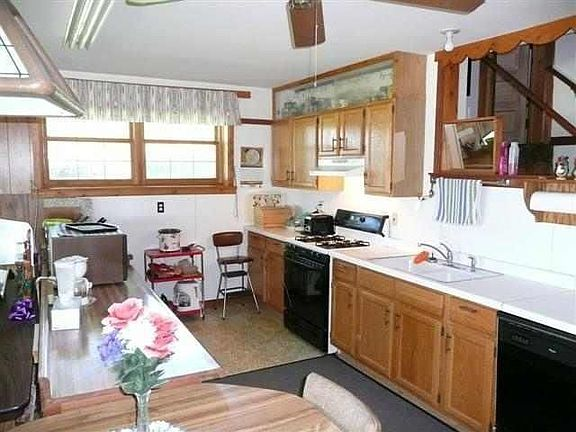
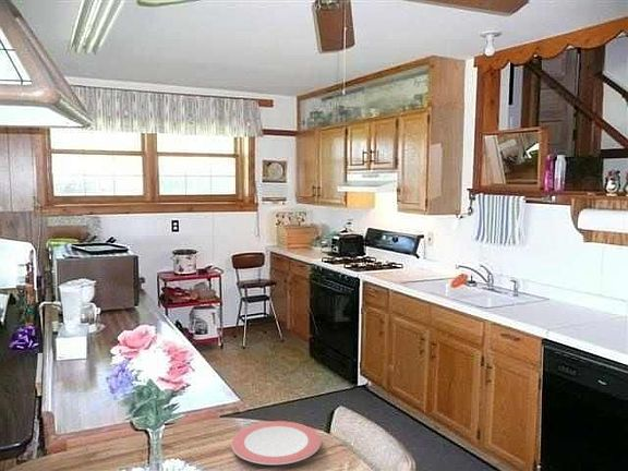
+ plate (276, 443)
